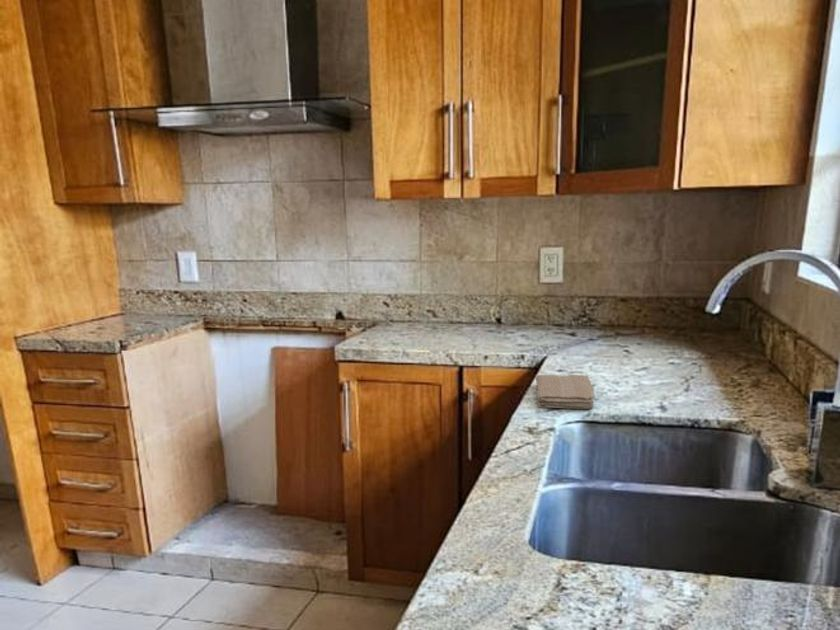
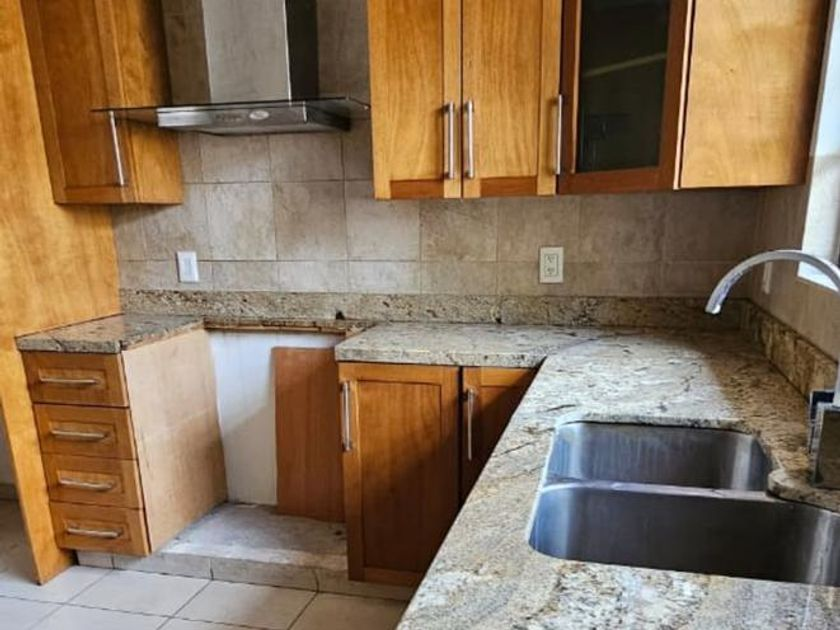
- washcloth (563, 389)
